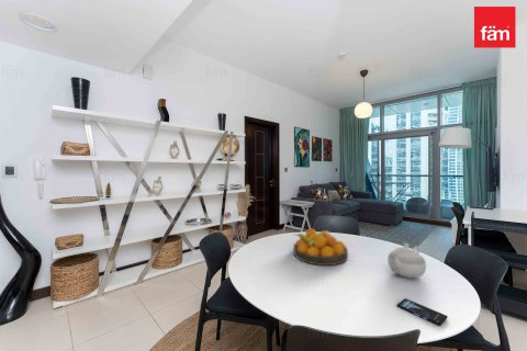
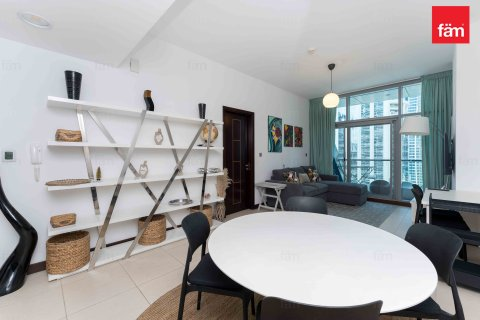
- smartphone (421, 310)
- teapot (406, 259)
- fruit bowl (319, 242)
